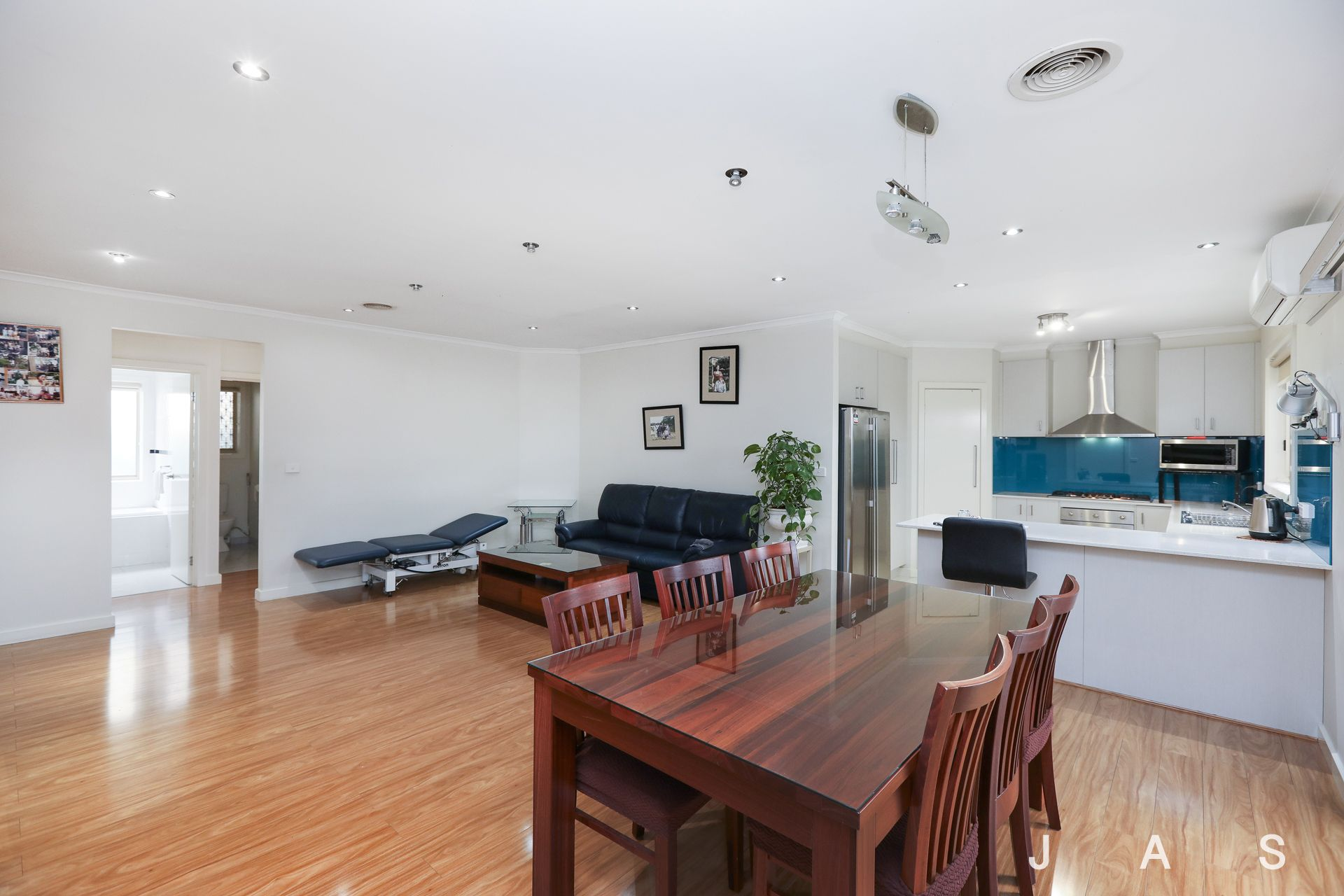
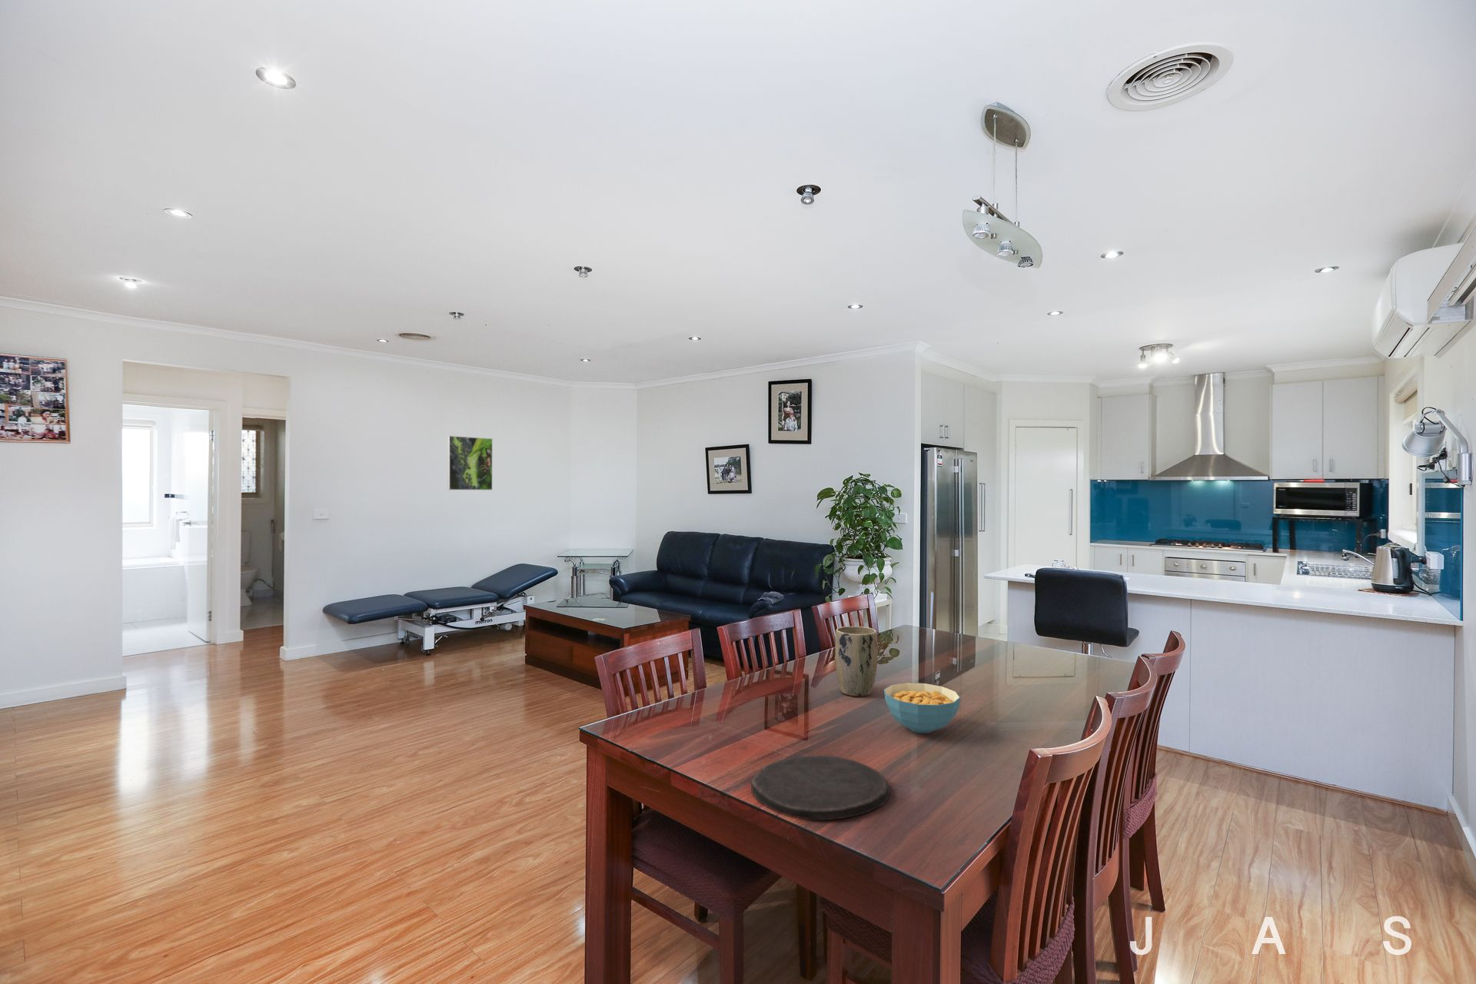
+ plant pot (856, 660)
+ cereal bowl (921, 712)
+ plate (820, 783)
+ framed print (470, 463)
